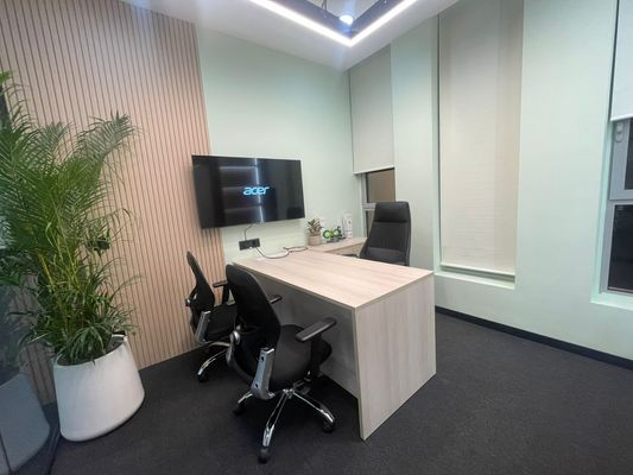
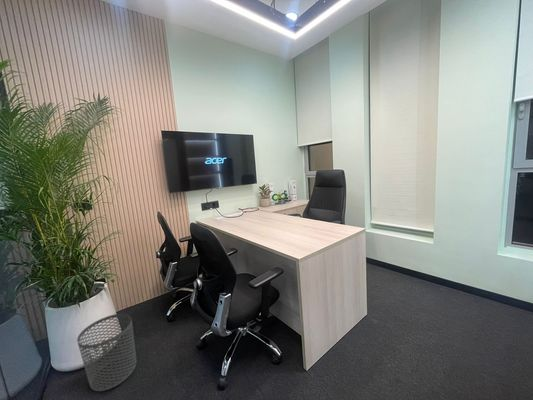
+ waste bin (110, 350)
